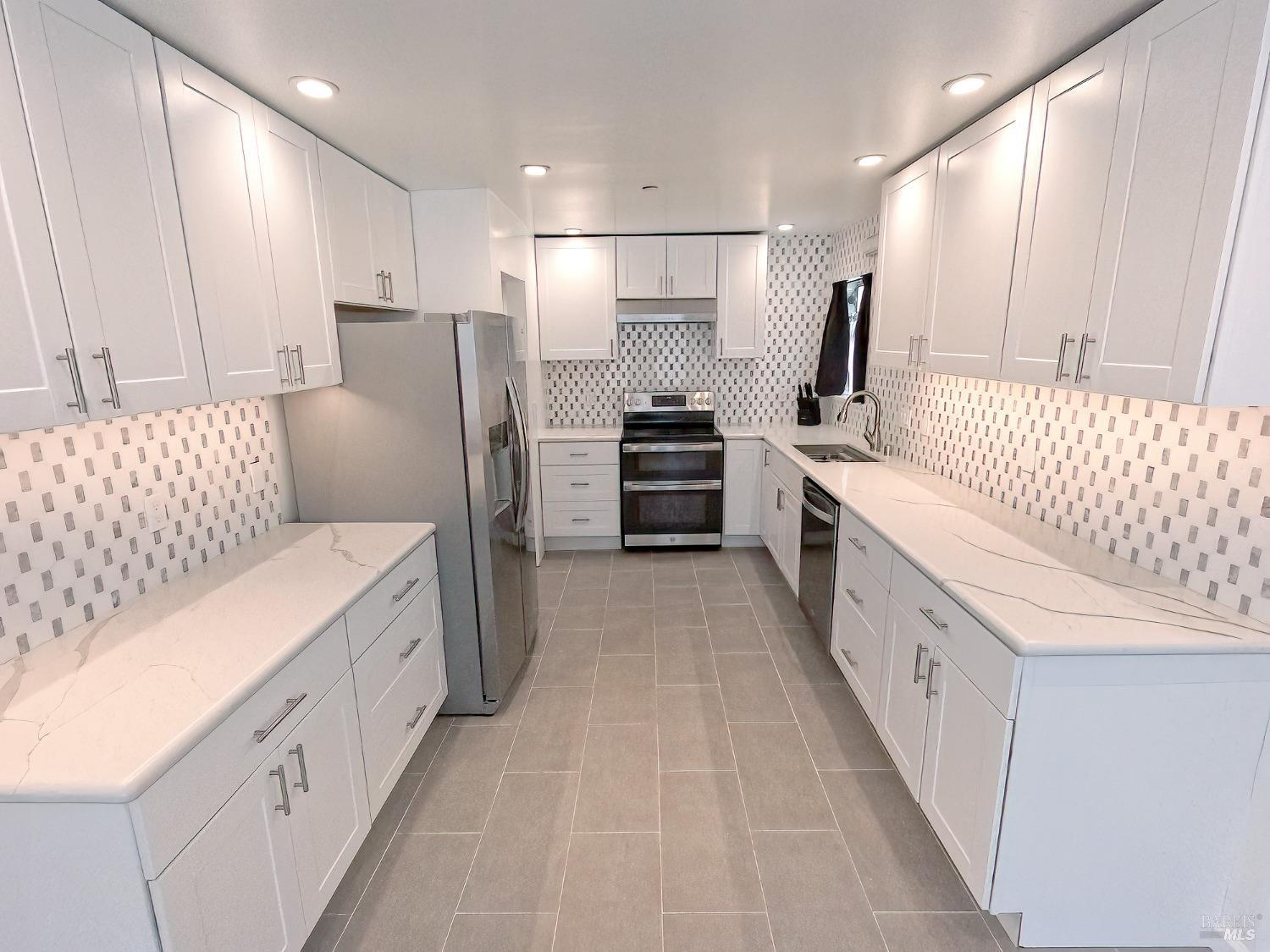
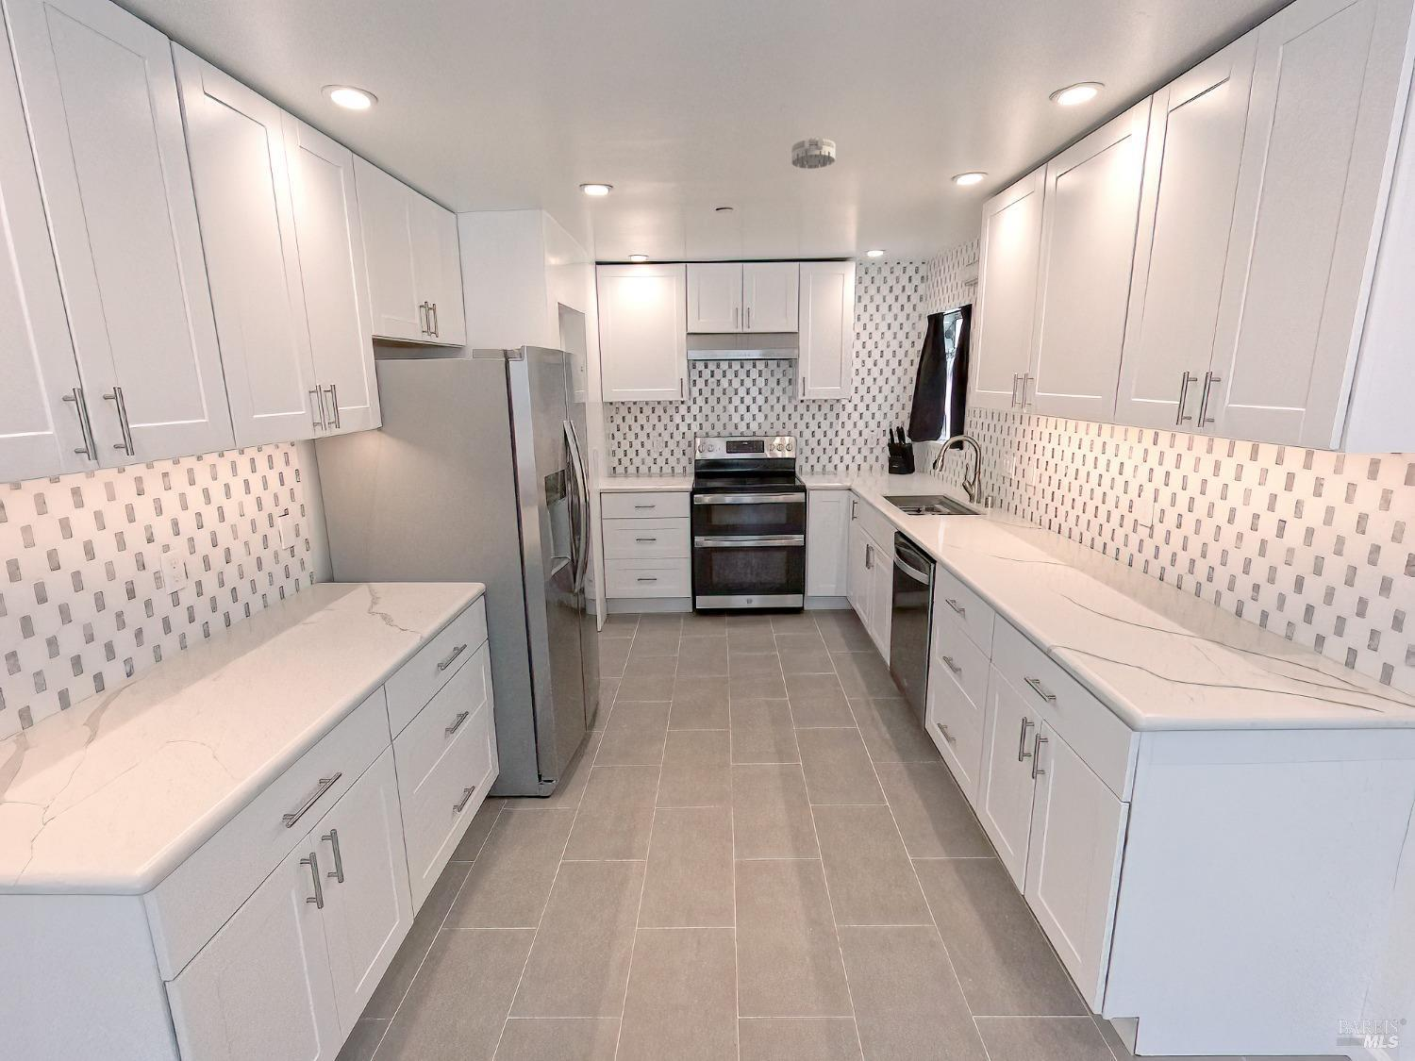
+ smoke detector (813, 153)
